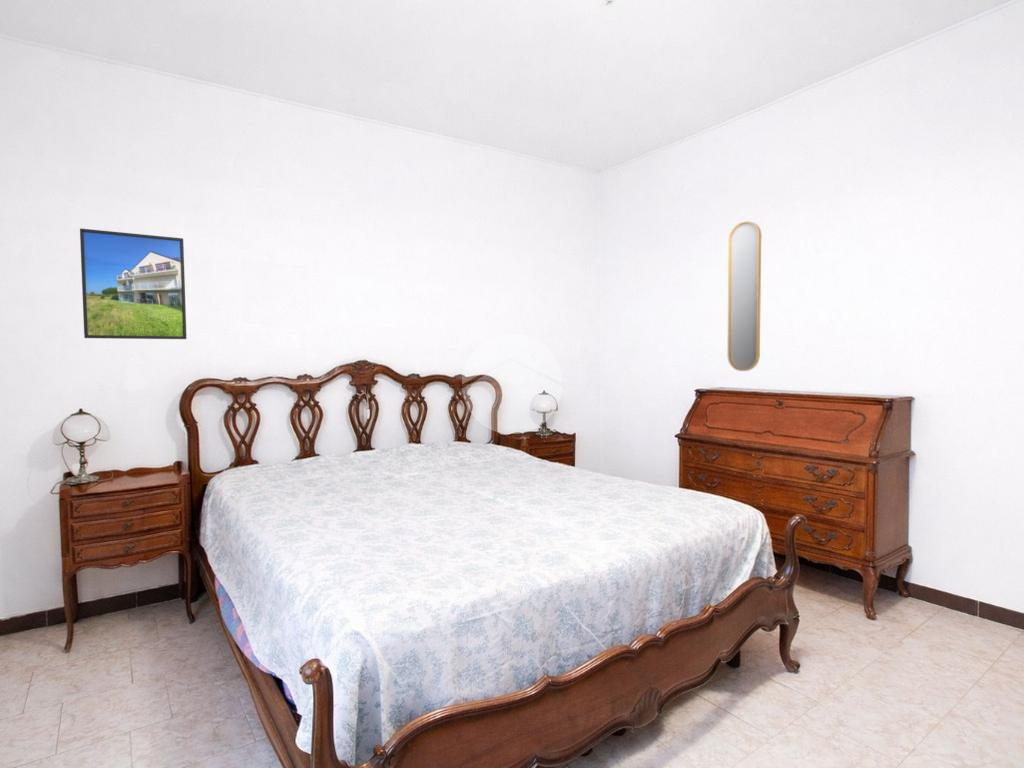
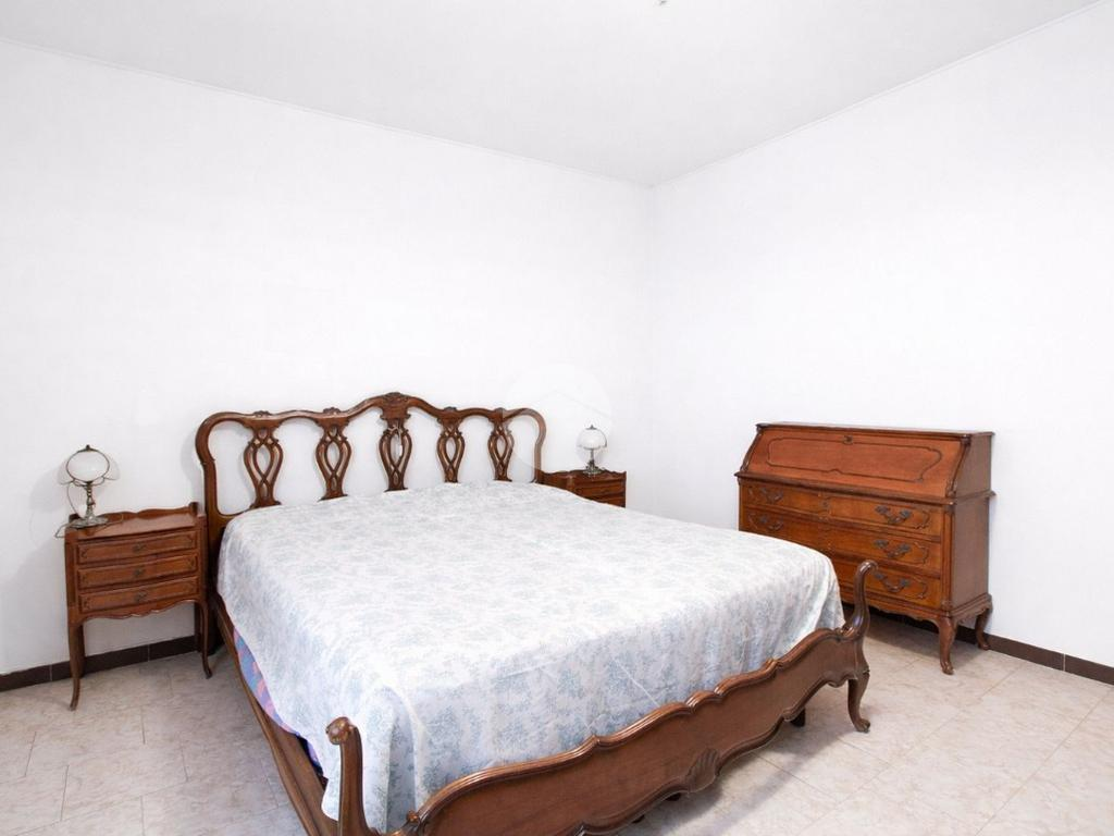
- home mirror (744, 296)
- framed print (135, 286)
